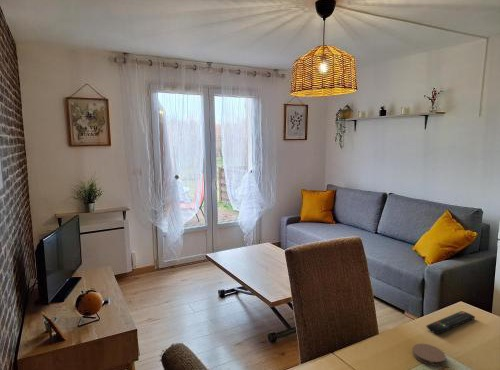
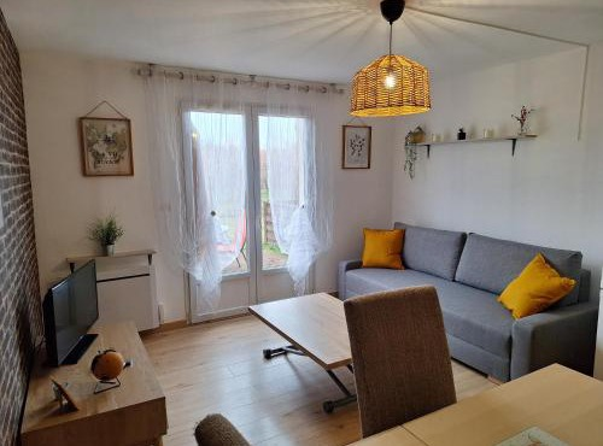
- coaster (428, 354)
- remote control (451, 322)
